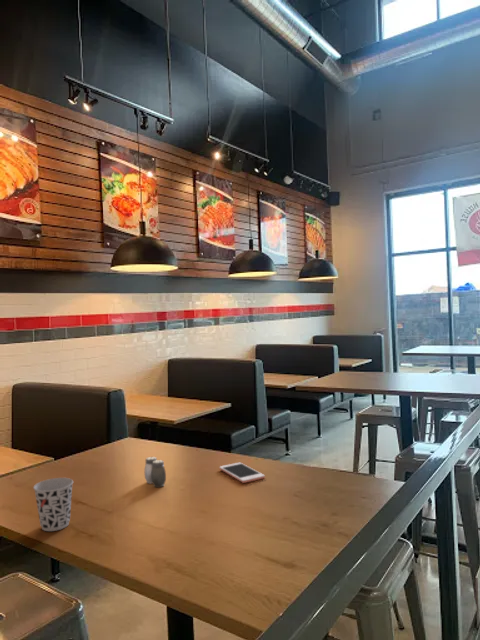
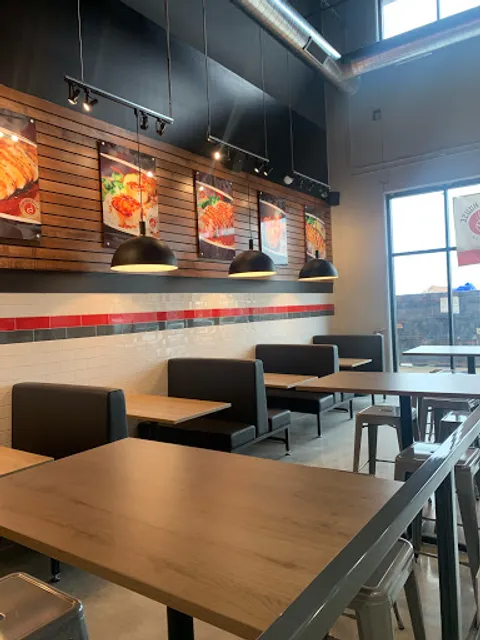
- cell phone (241, 472)
- salt and pepper shaker (154, 471)
- cup (54, 504)
